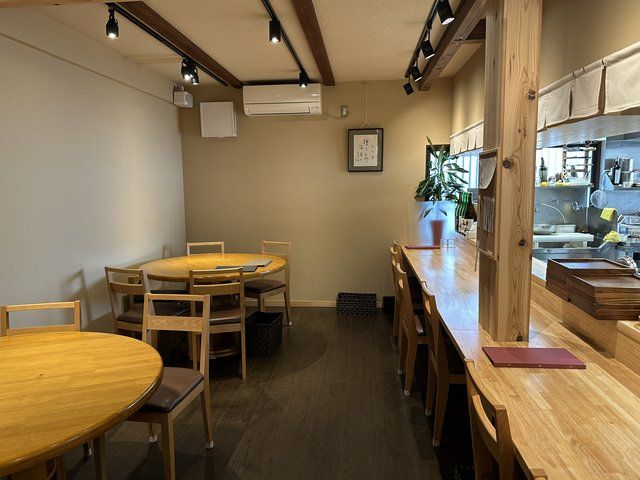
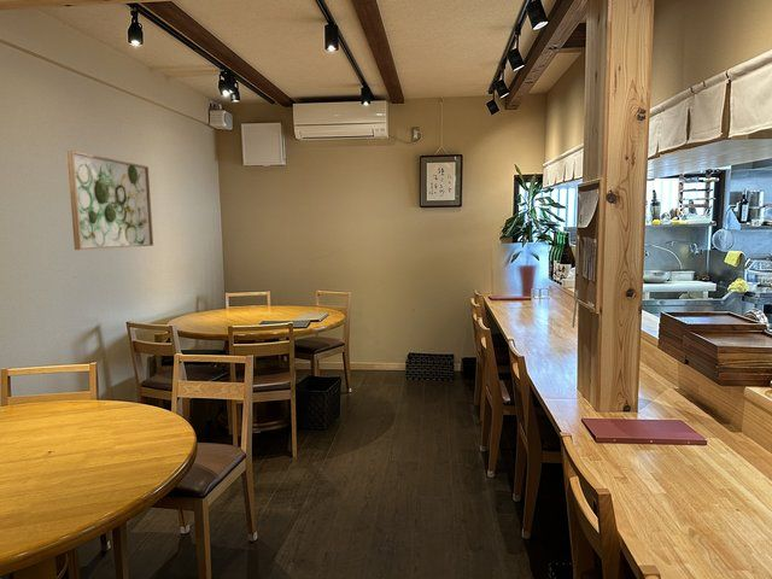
+ wall art (116, 204)
